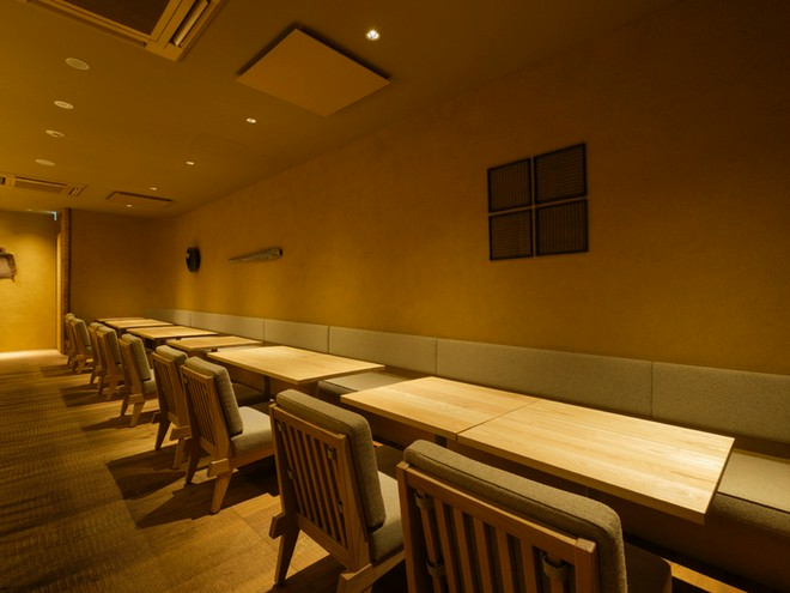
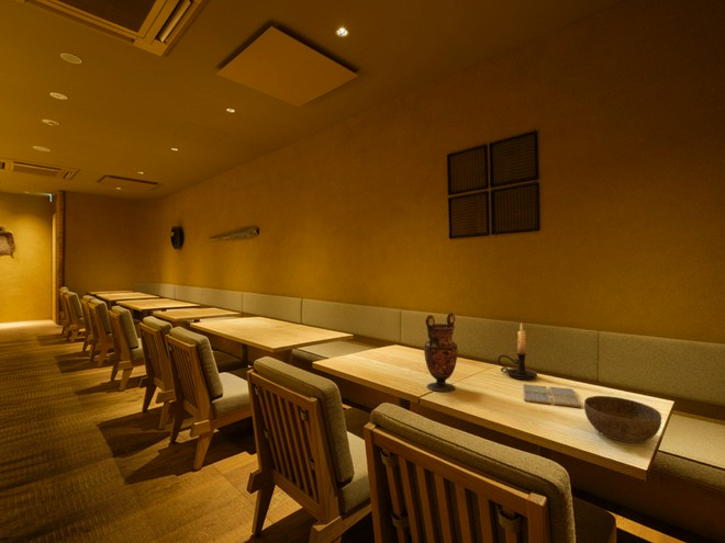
+ drink coaster (548, 394)
+ candle holder (517, 348)
+ bowl (621, 420)
+ vase (440, 350)
